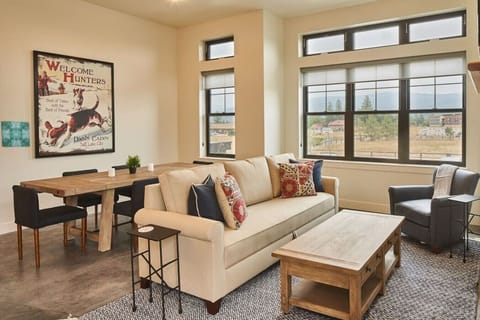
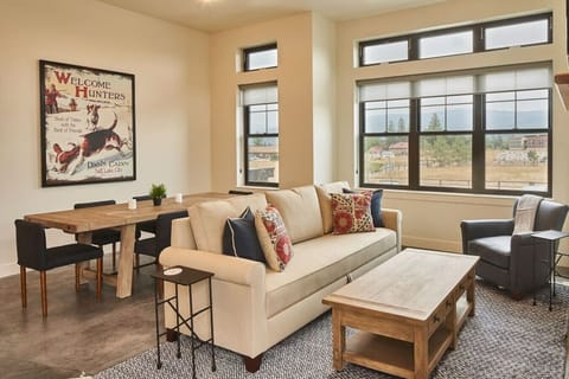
- wall art (15, 134)
